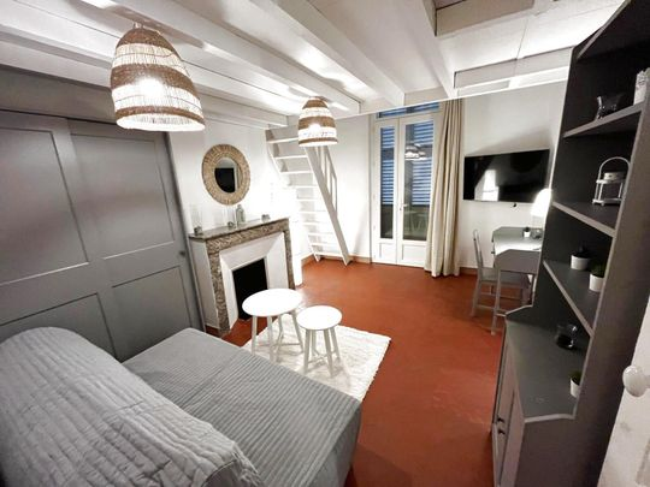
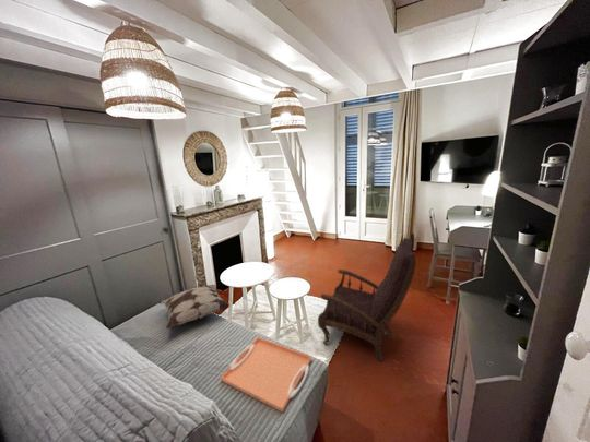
+ armchair (365, 291)
+ decorative pillow (192, 302)
+ serving tray (268, 368)
